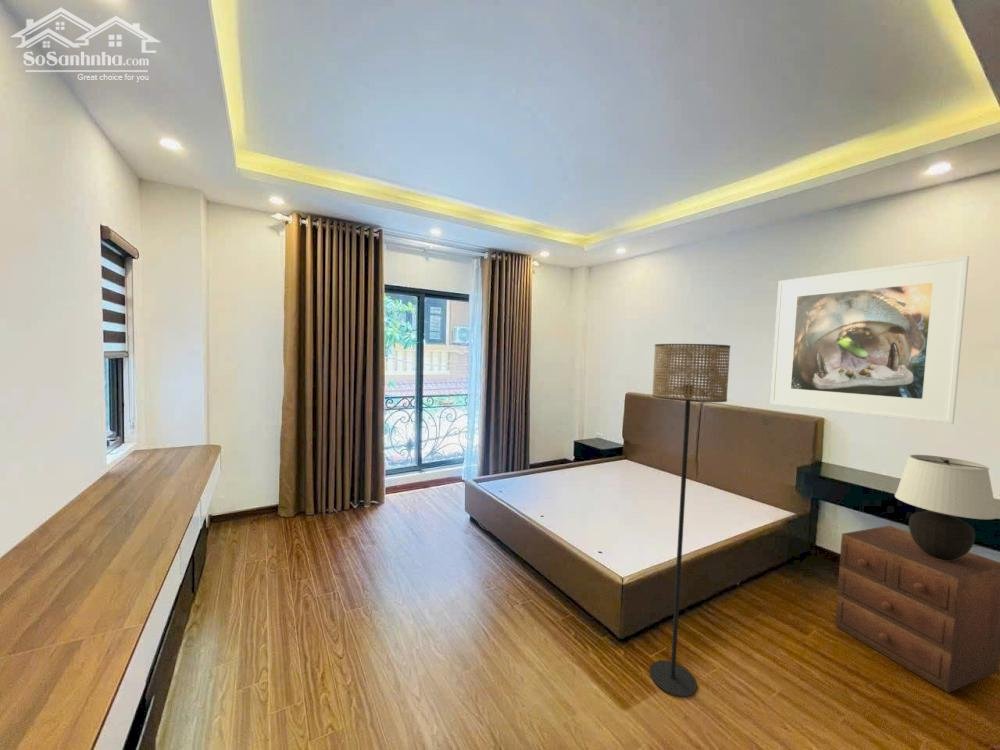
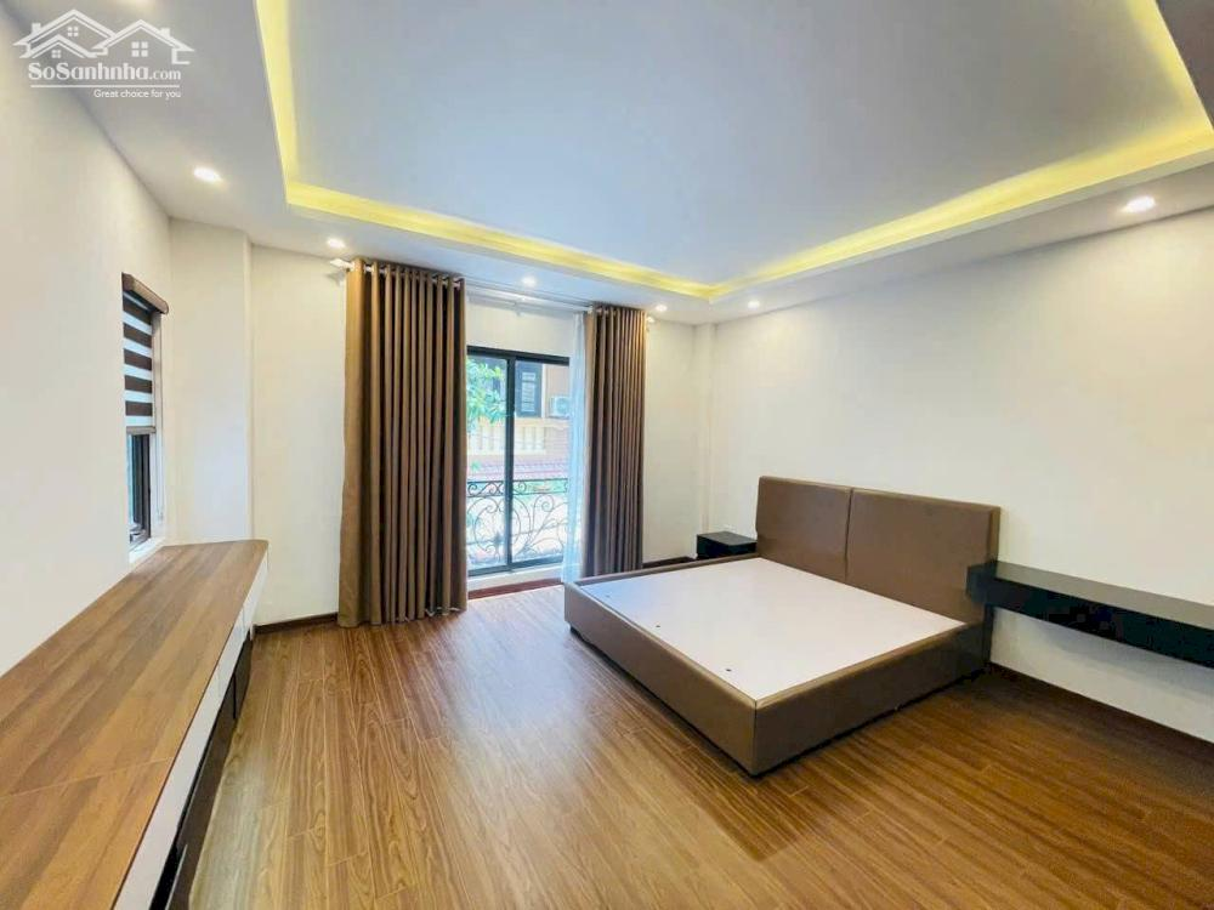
- floor lamp (681, 515)
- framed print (853, 342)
- table lamp (942, 507)
- nightstand (912, 598)
